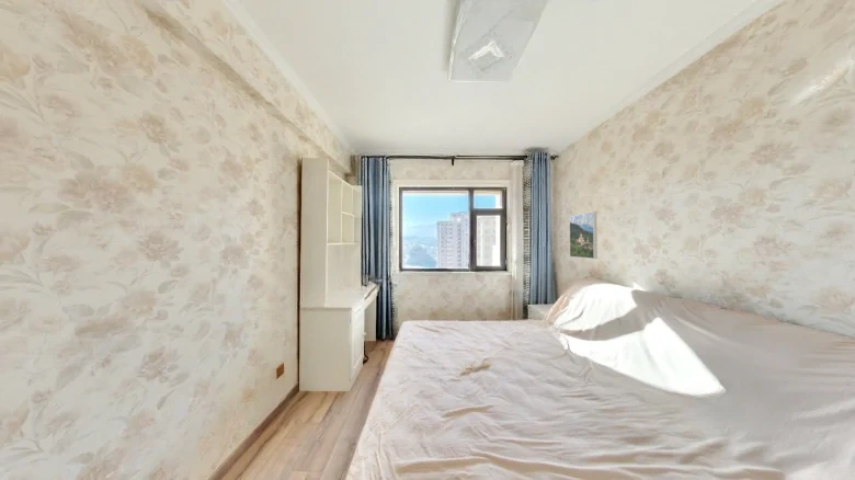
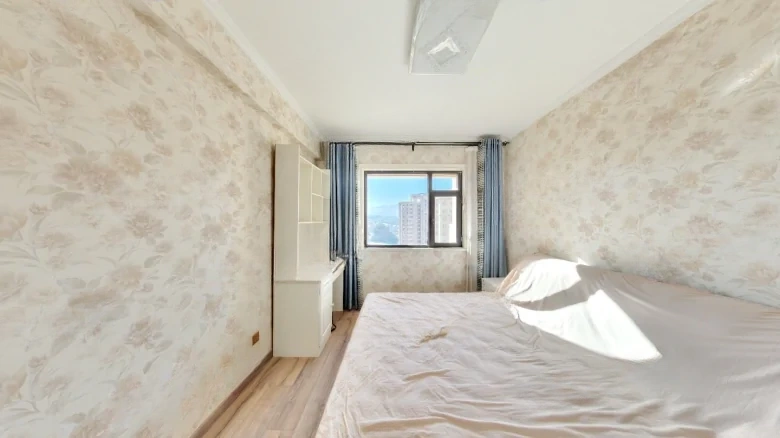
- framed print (582, 236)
